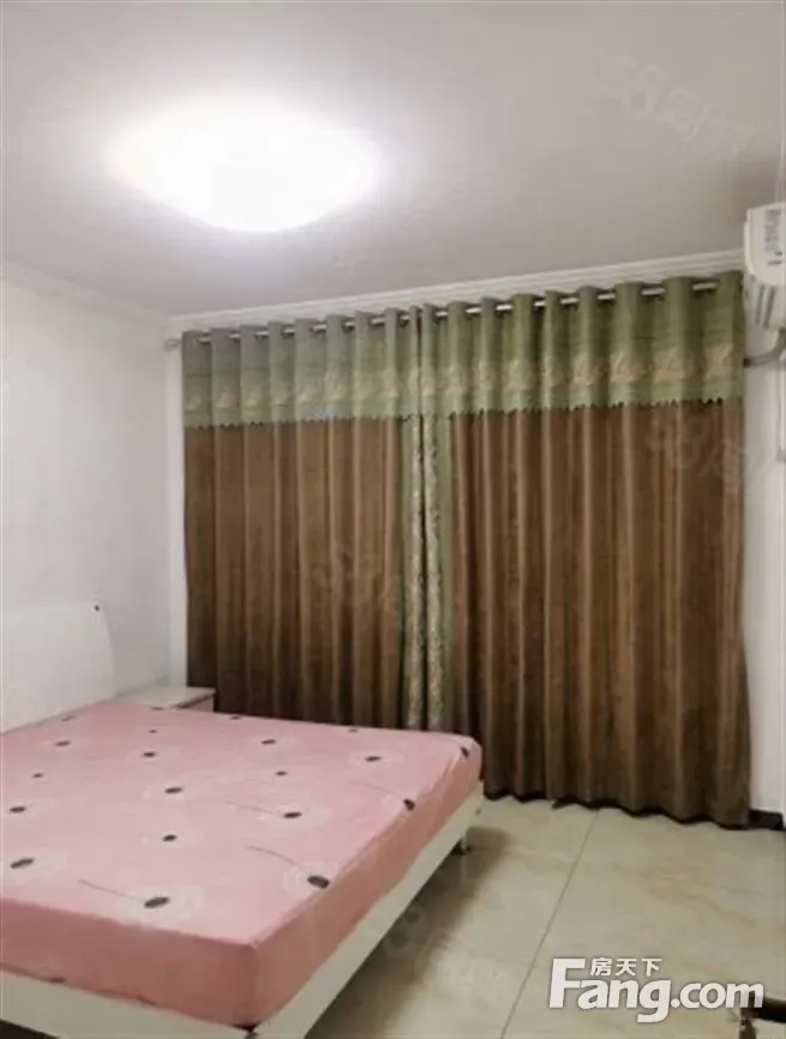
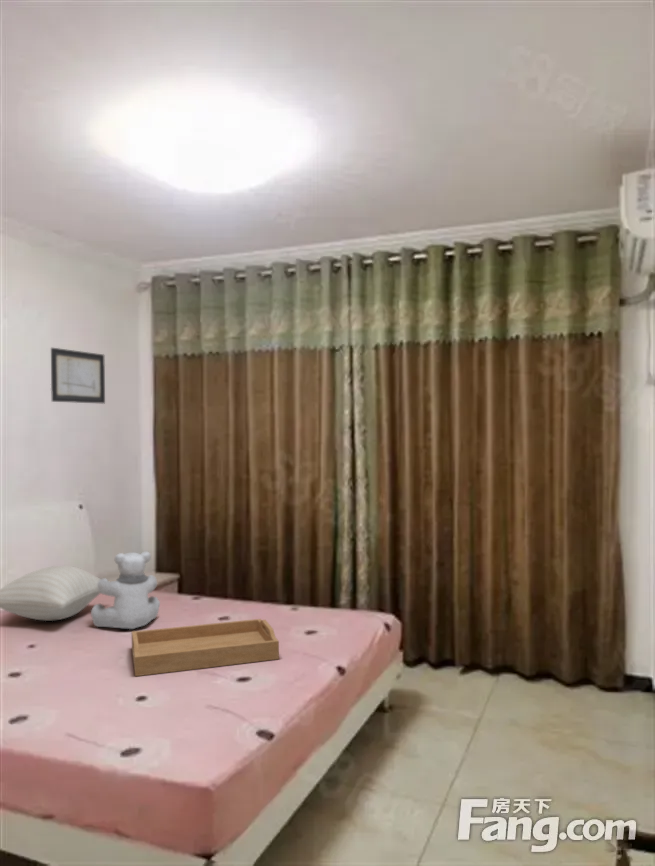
+ pillow (51, 592)
+ wall art (79, 377)
+ teddy bear (126, 587)
+ serving tray (203, 642)
